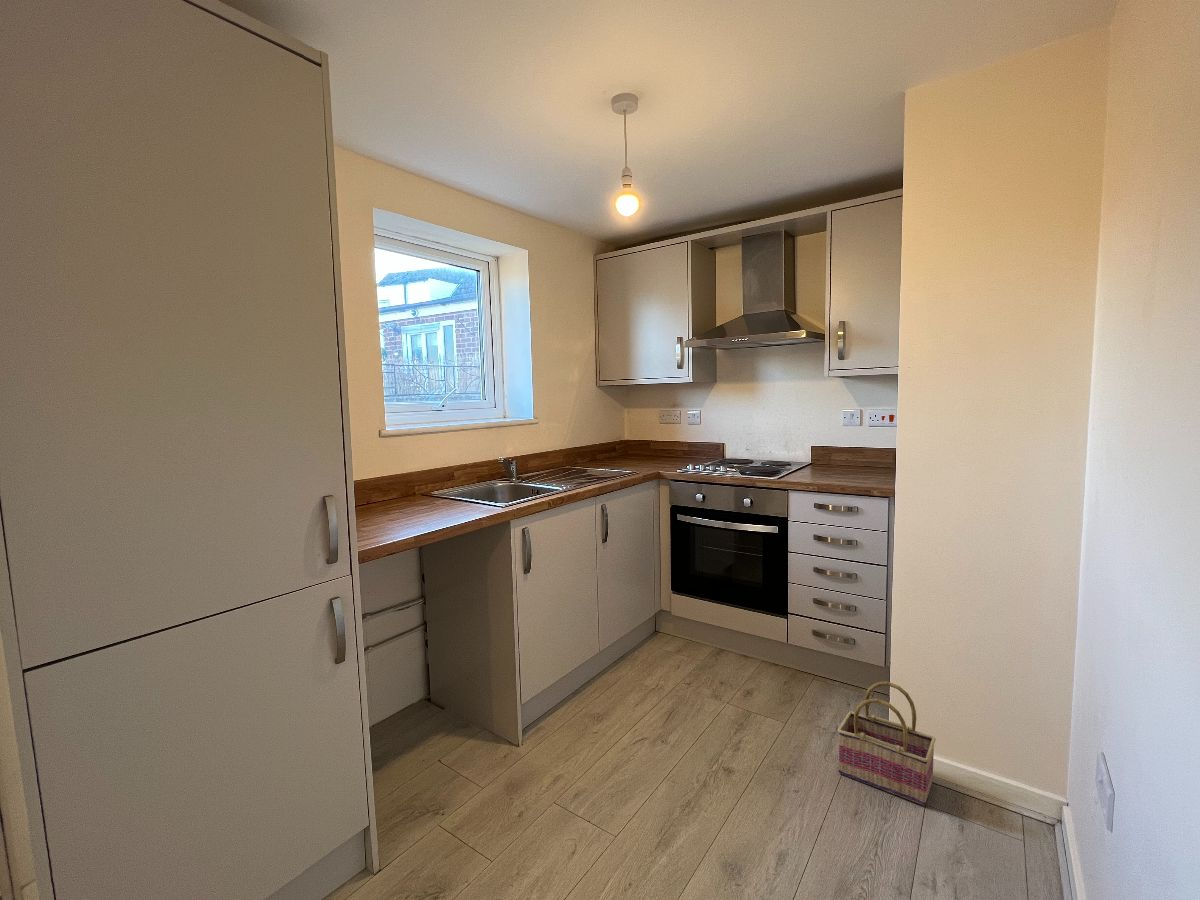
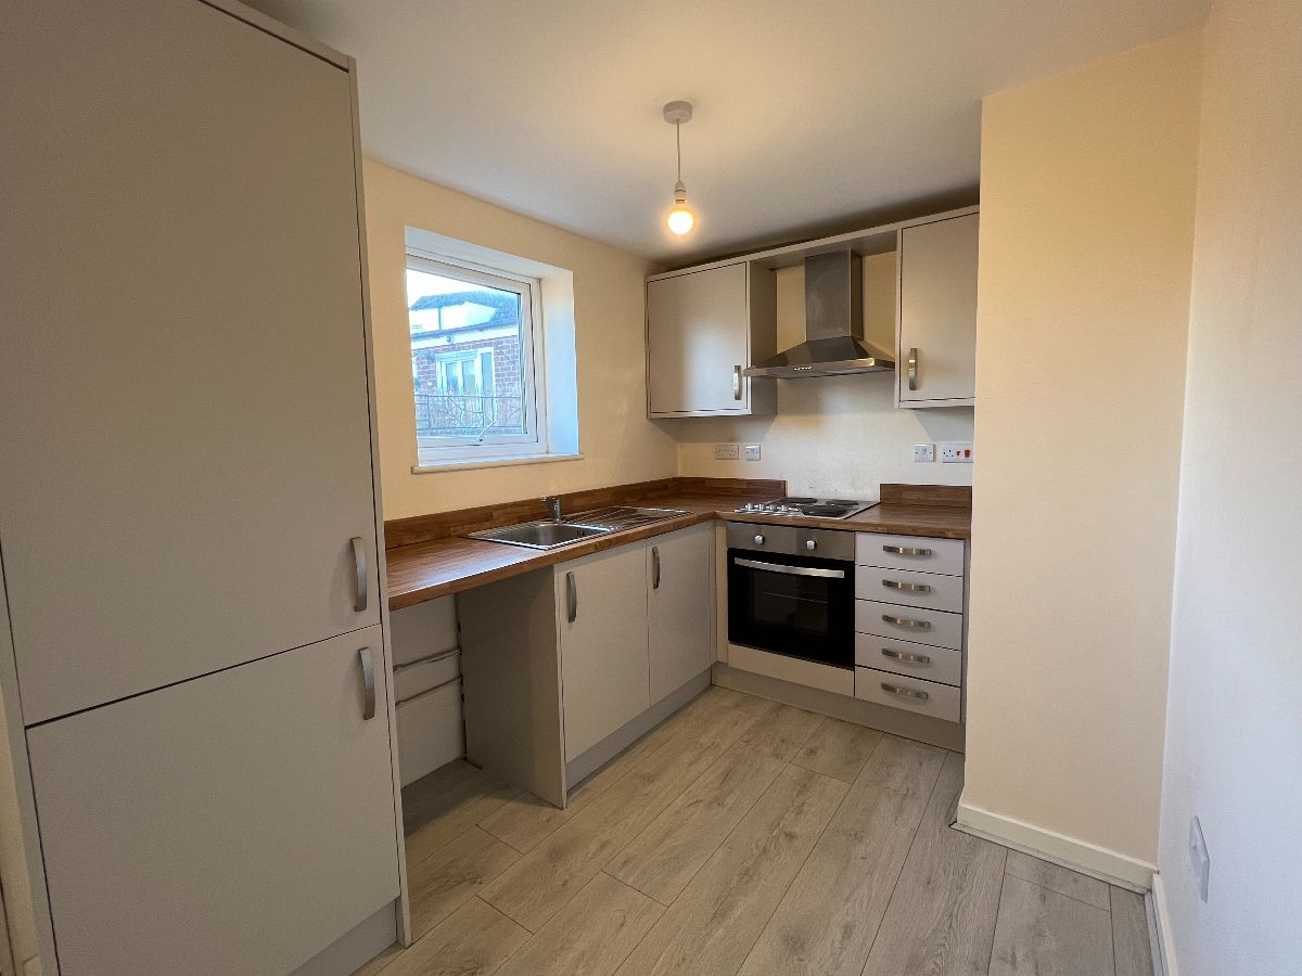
- basket (885, 734)
